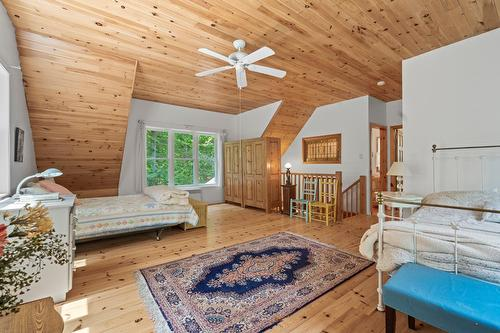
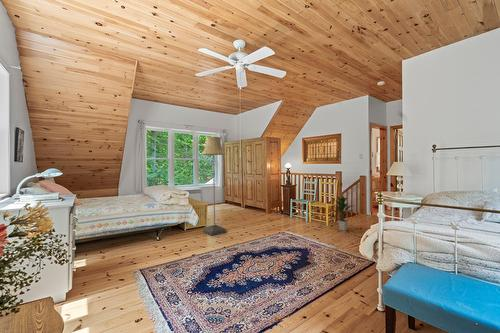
+ floor lamp (213, 184)
+ indoor plant (342, 212)
